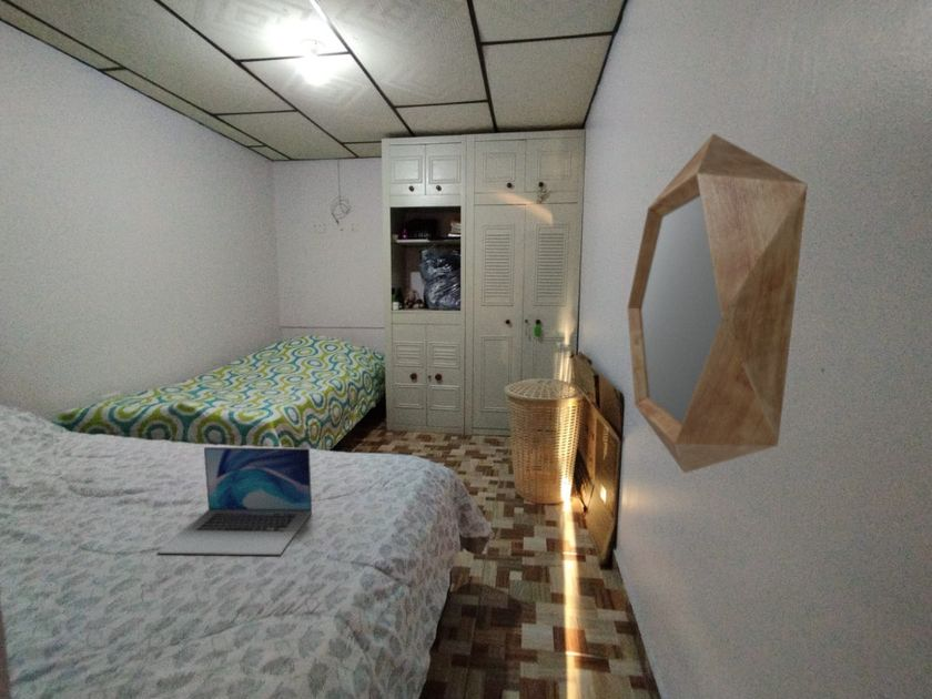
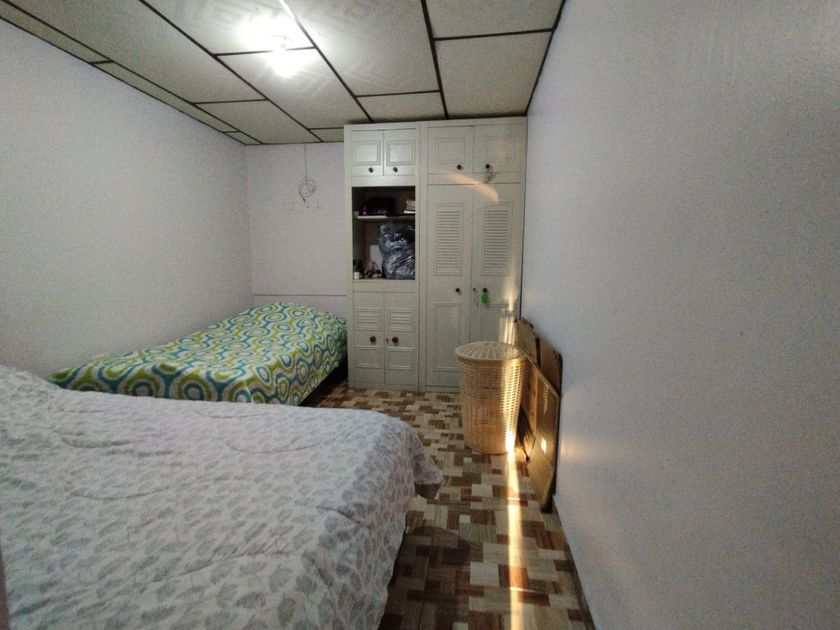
- laptop (239, 496)
- home mirror (680, 312)
